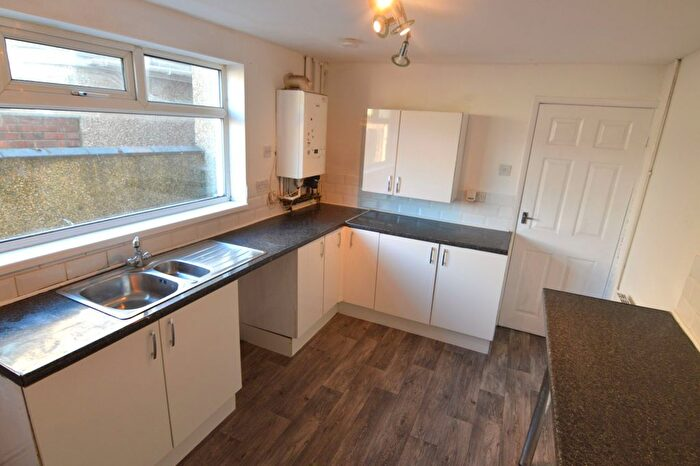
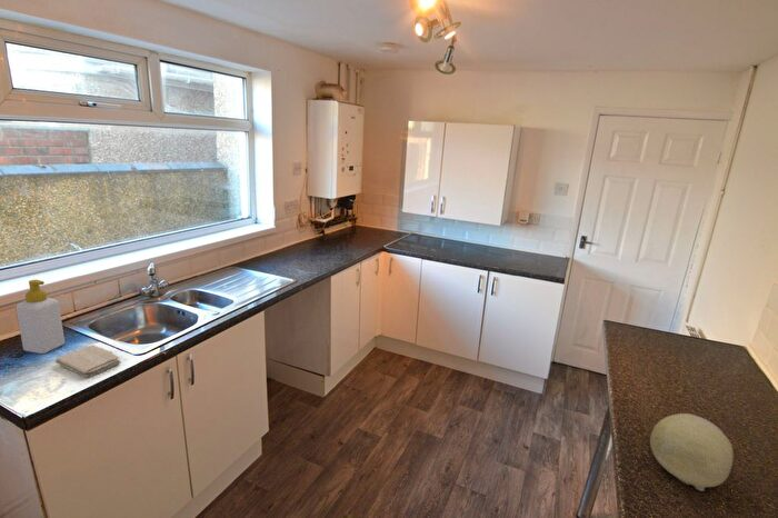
+ fruit (690, 447)
+ washcloth (88, 359)
+ soap bottle (39, 315)
